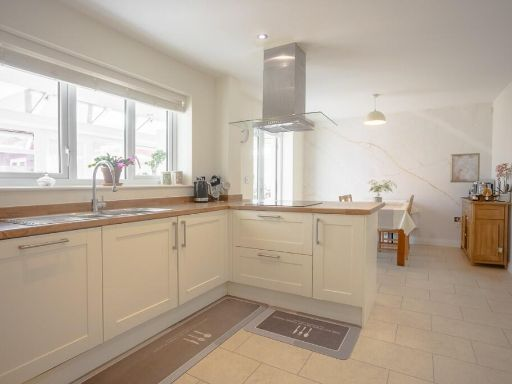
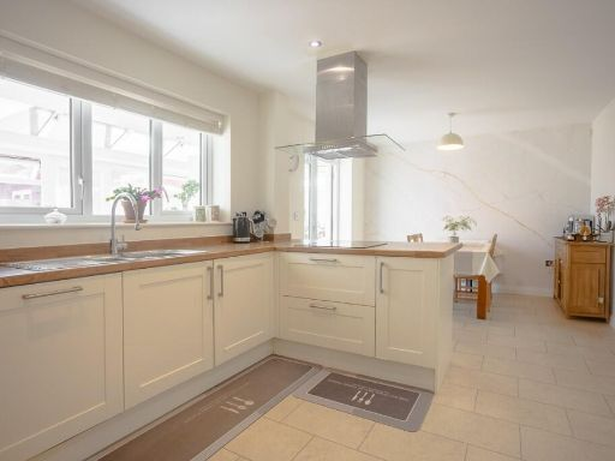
- wall art (464, 168)
